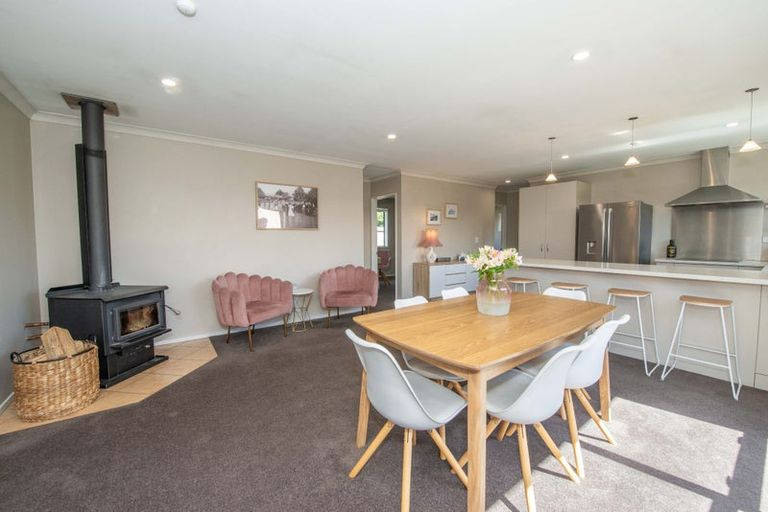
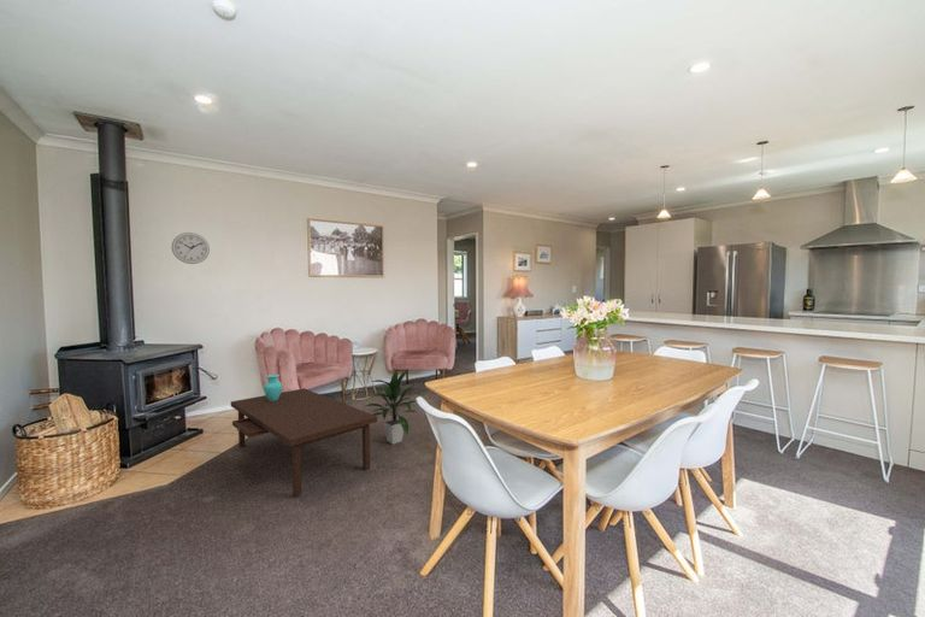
+ coffee table (290, 421)
+ indoor plant (394, 406)
+ wall clock (190, 248)
